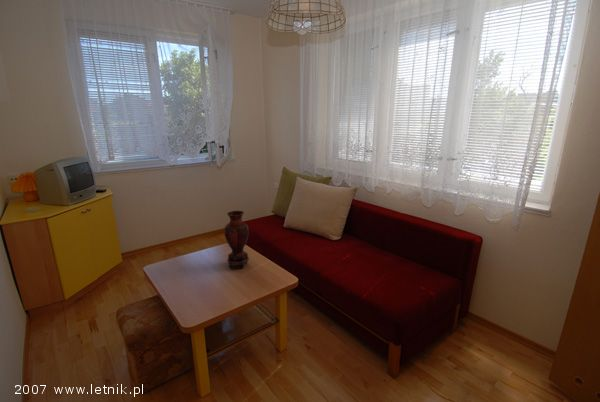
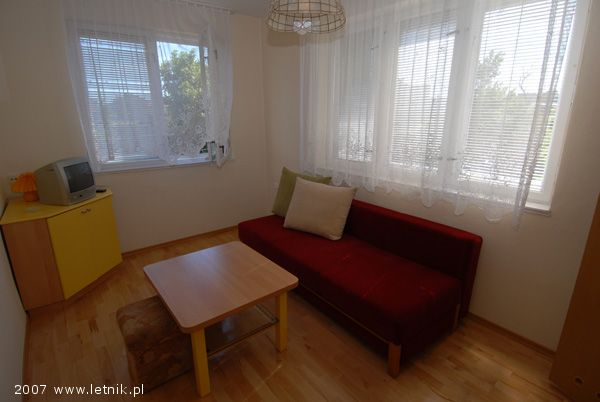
- vase (237, 239)
